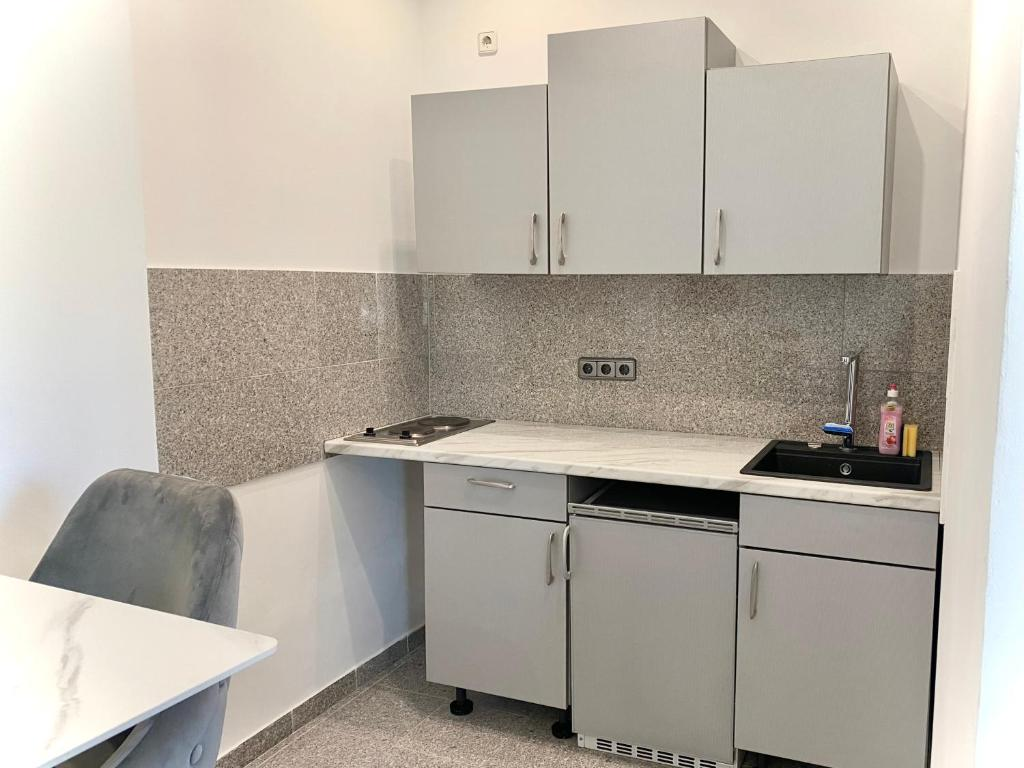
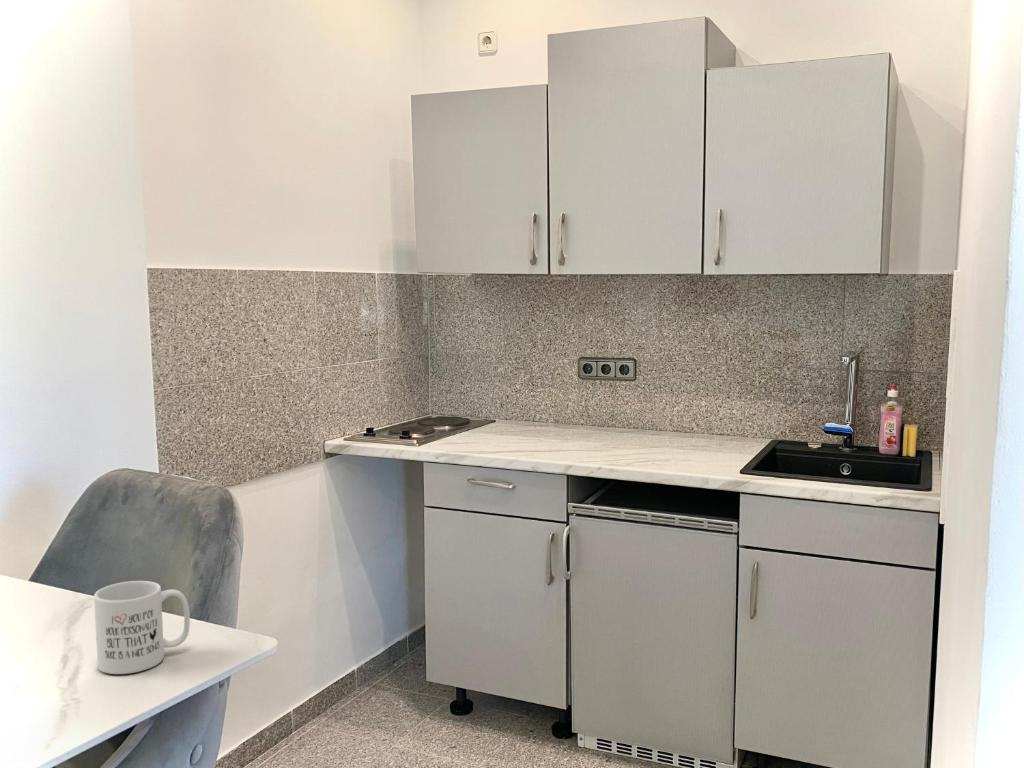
+ mug (143, 623)
